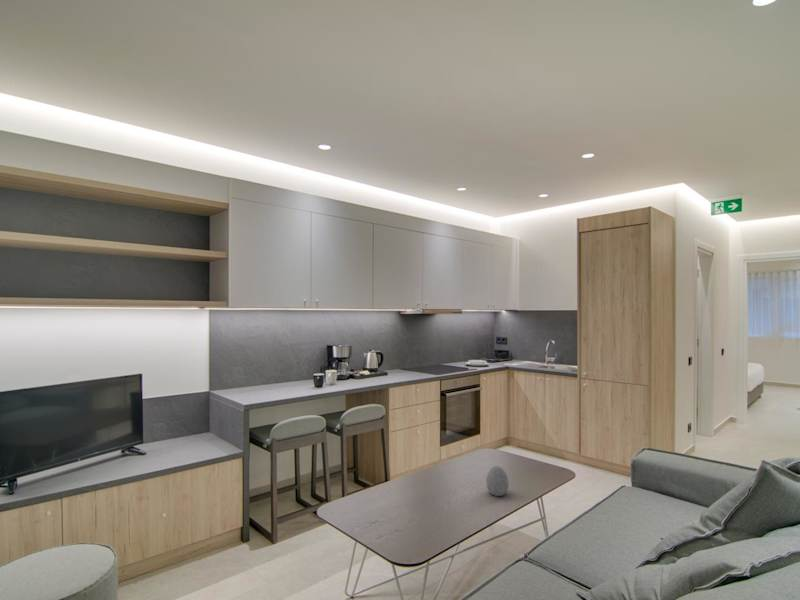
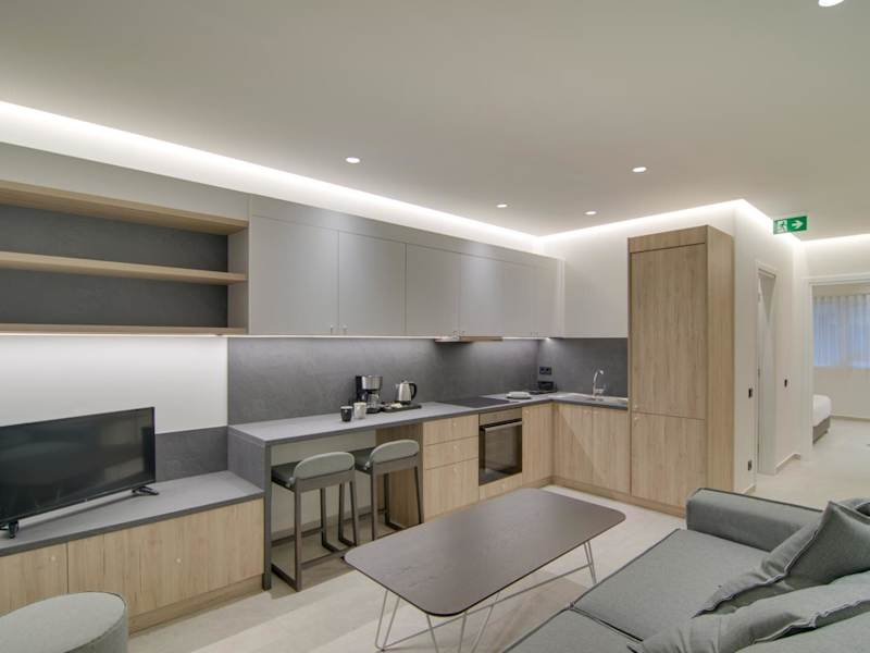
- decorative egg (497, 479)
